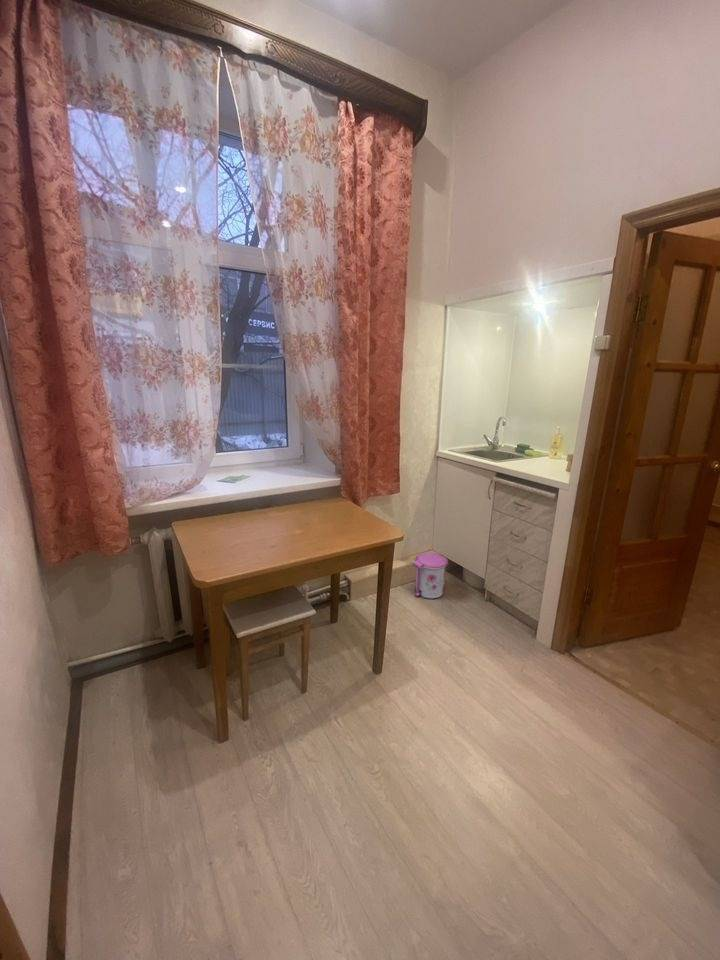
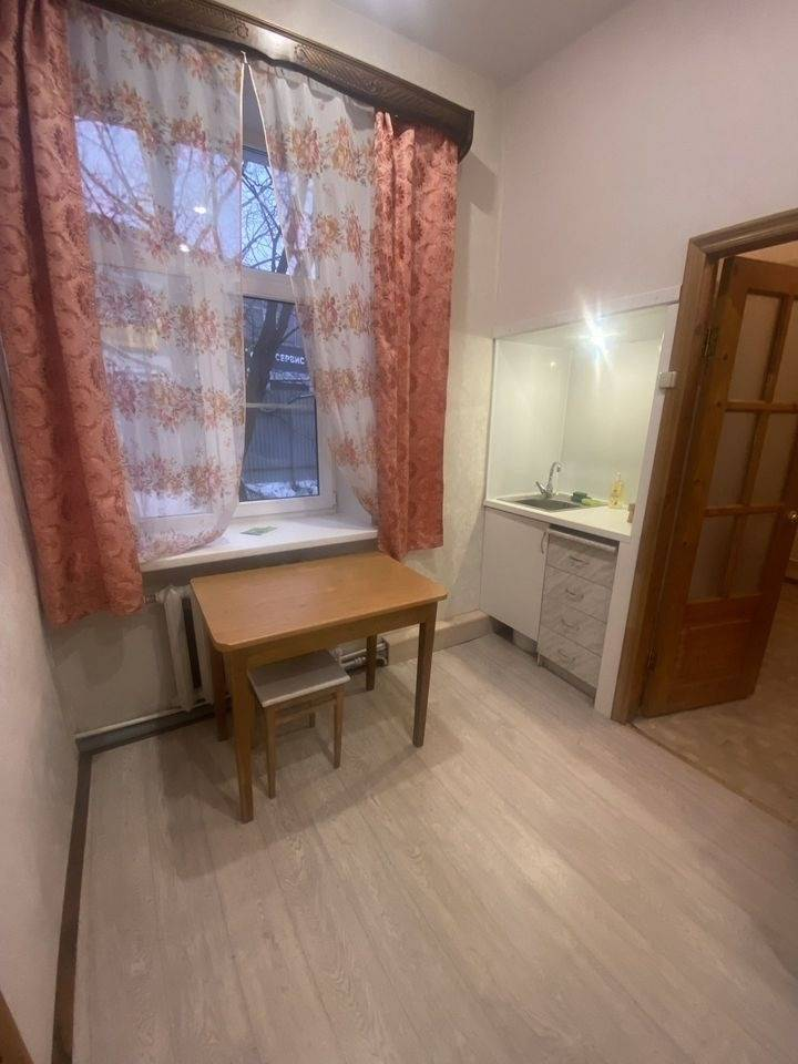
- trash can (429, 574)
